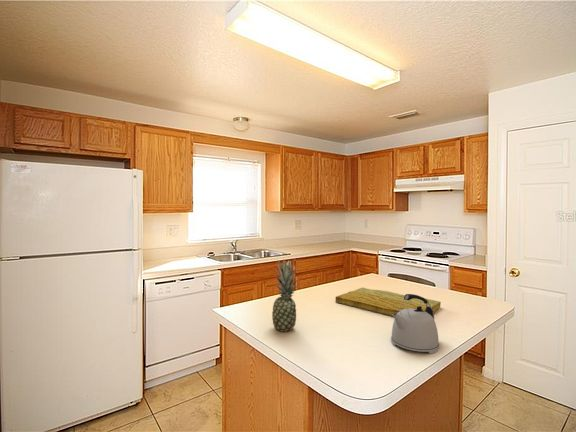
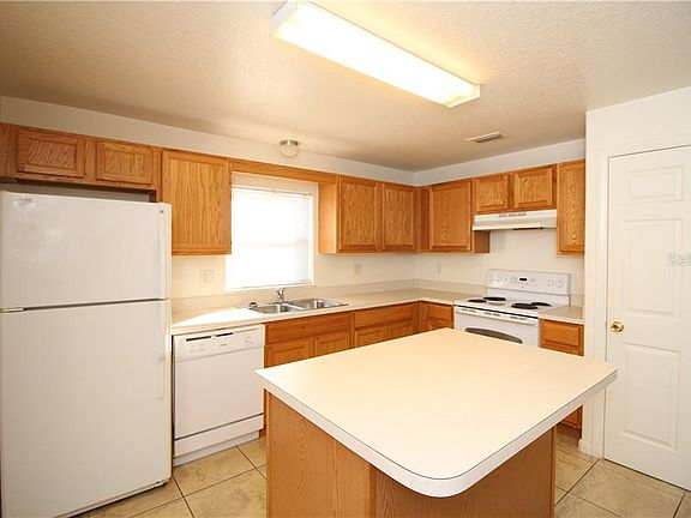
- fruit (285, 293)
- cutting board (386, 301)
- kettle (413, 318)
